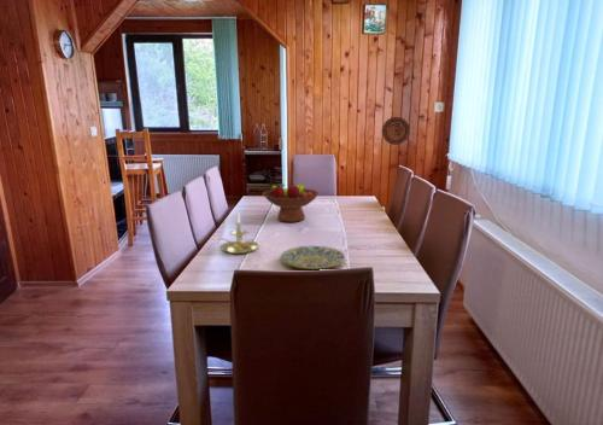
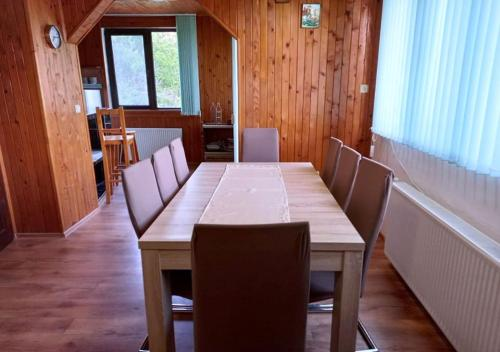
- candle holder (235, 231)
- plate (312, 258)
- decorative plate (396, 130)
- fruit bowl (291, 200)
